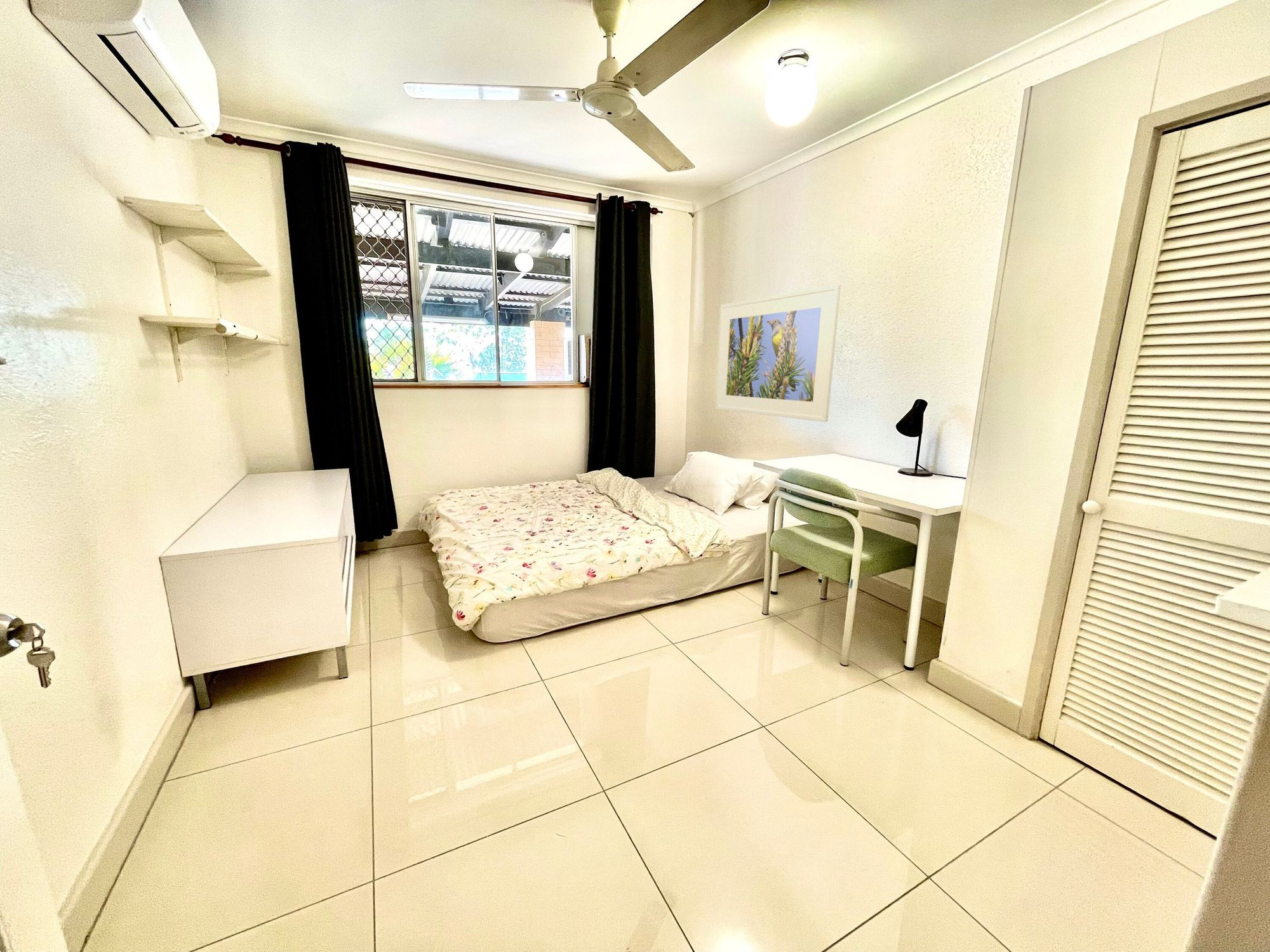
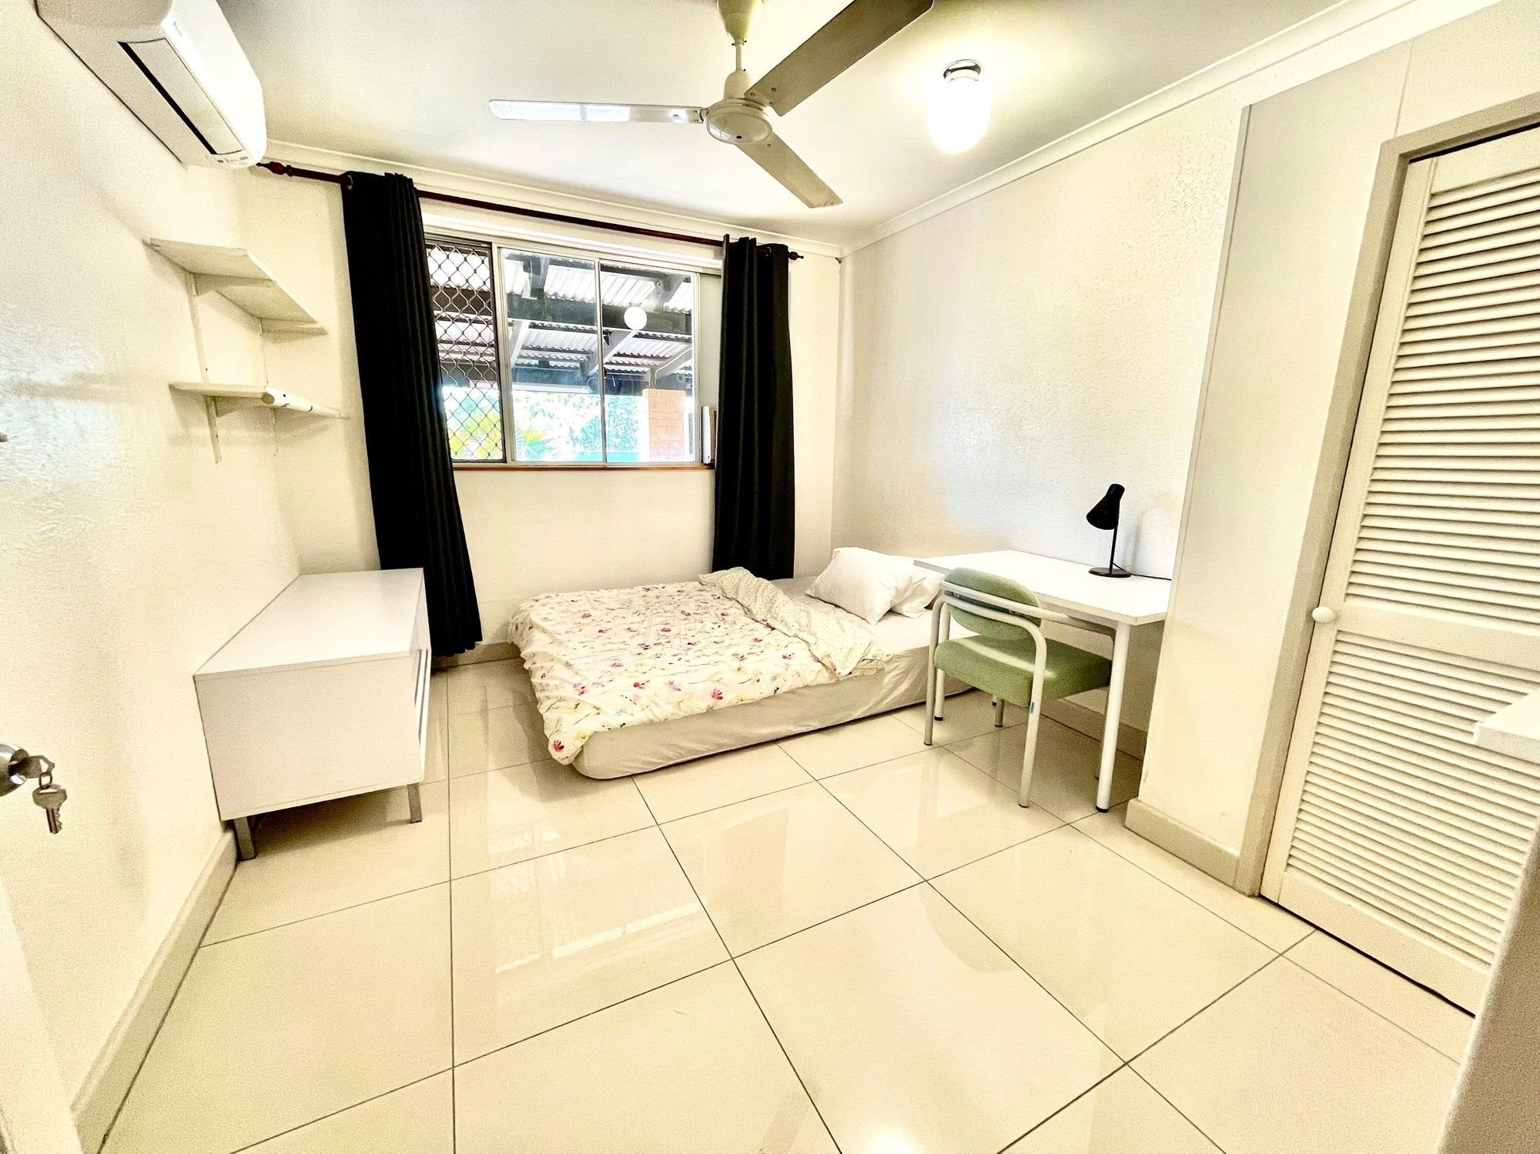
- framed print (768, 357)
